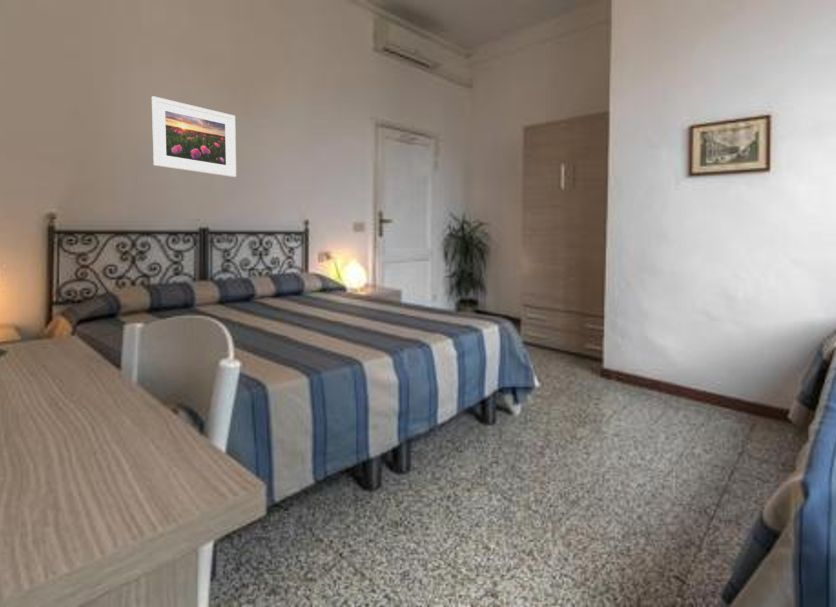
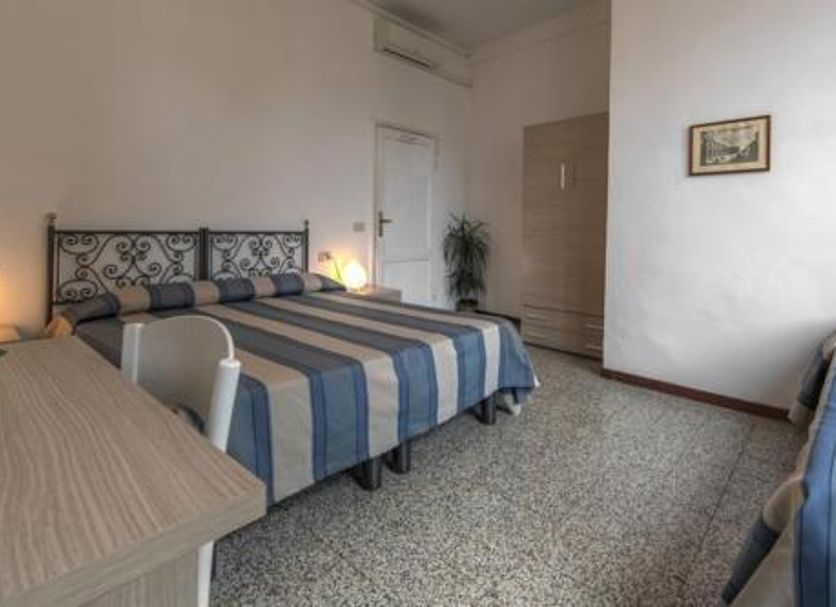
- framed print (196, 139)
